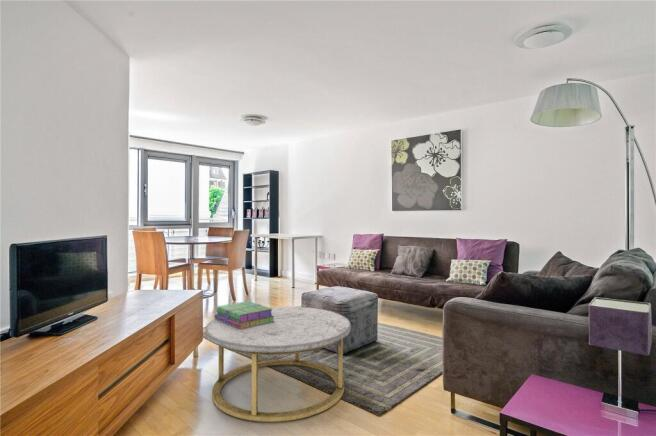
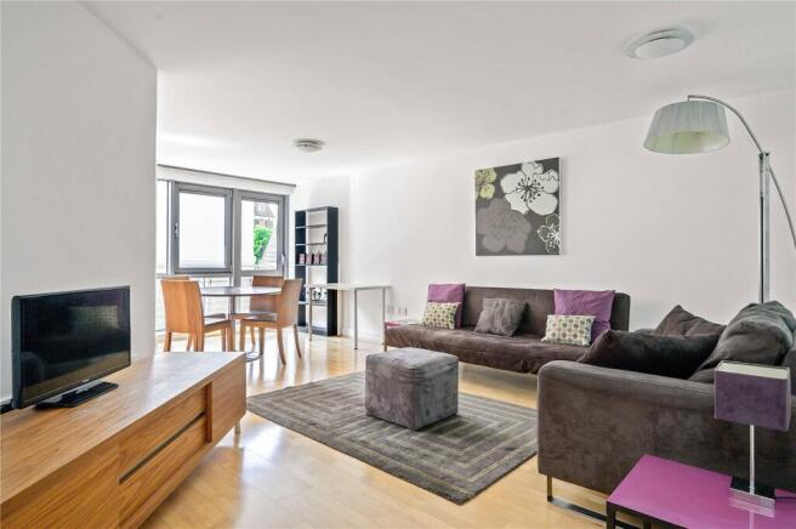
- coffee table (279, 354)
- stack of books (244, 313)
